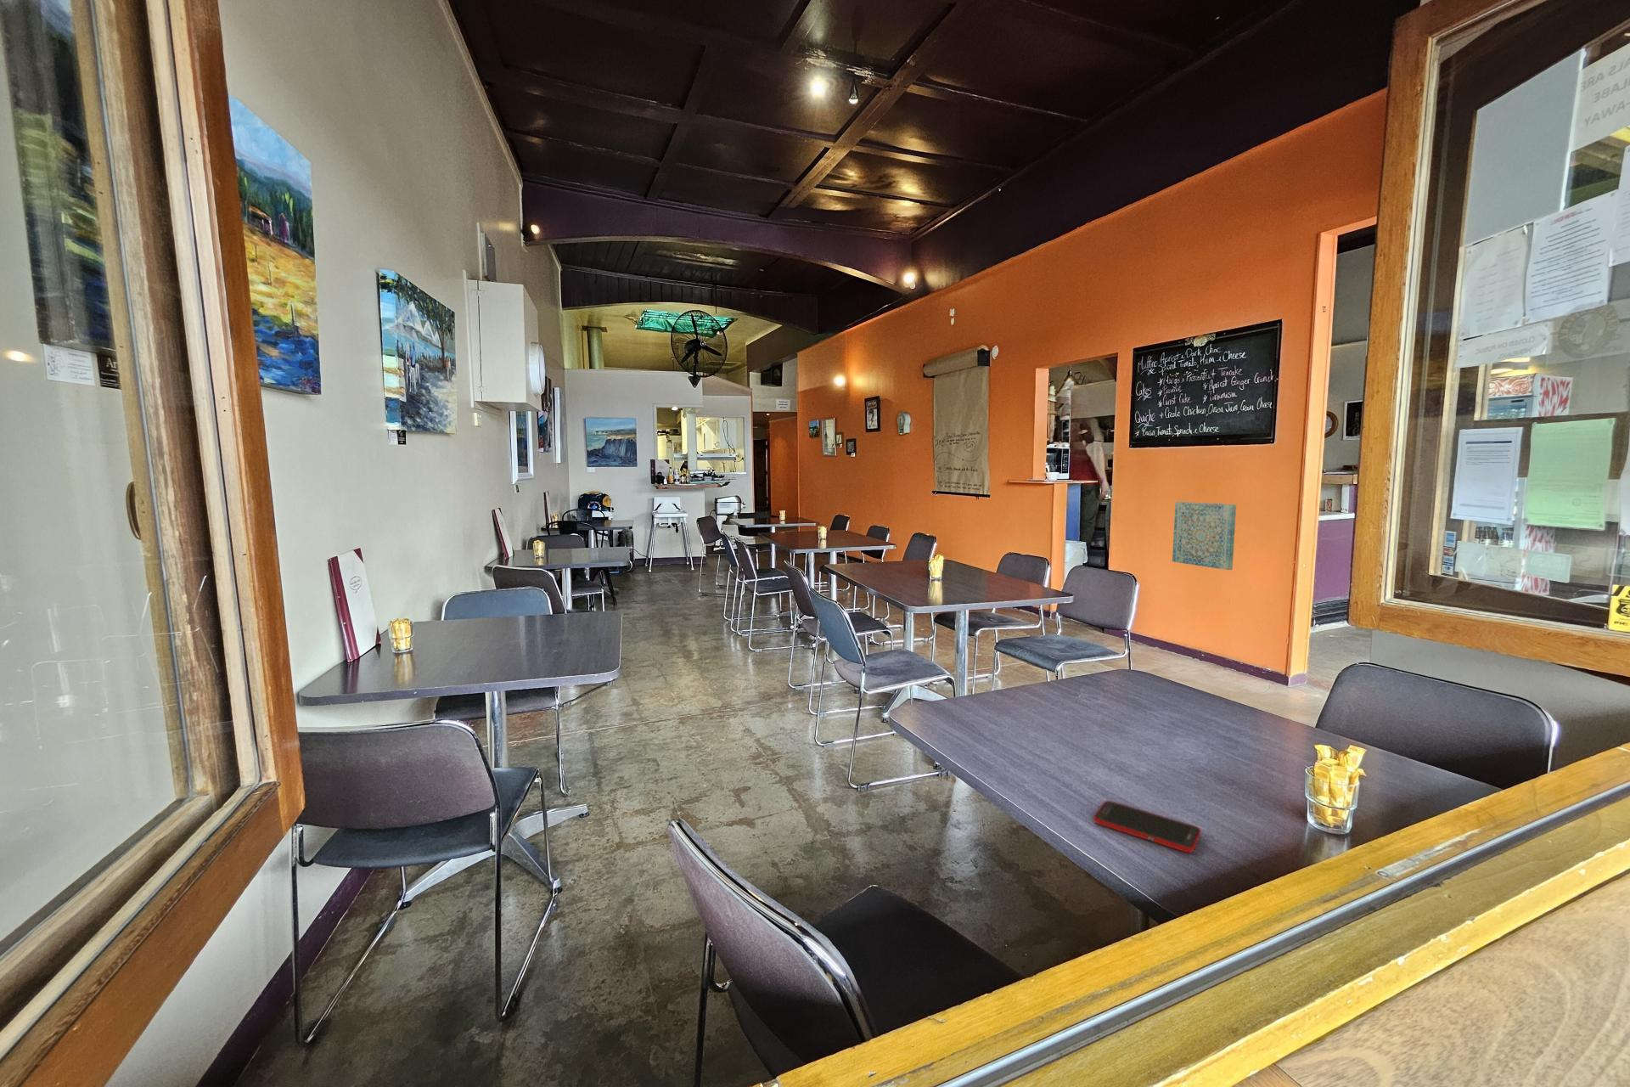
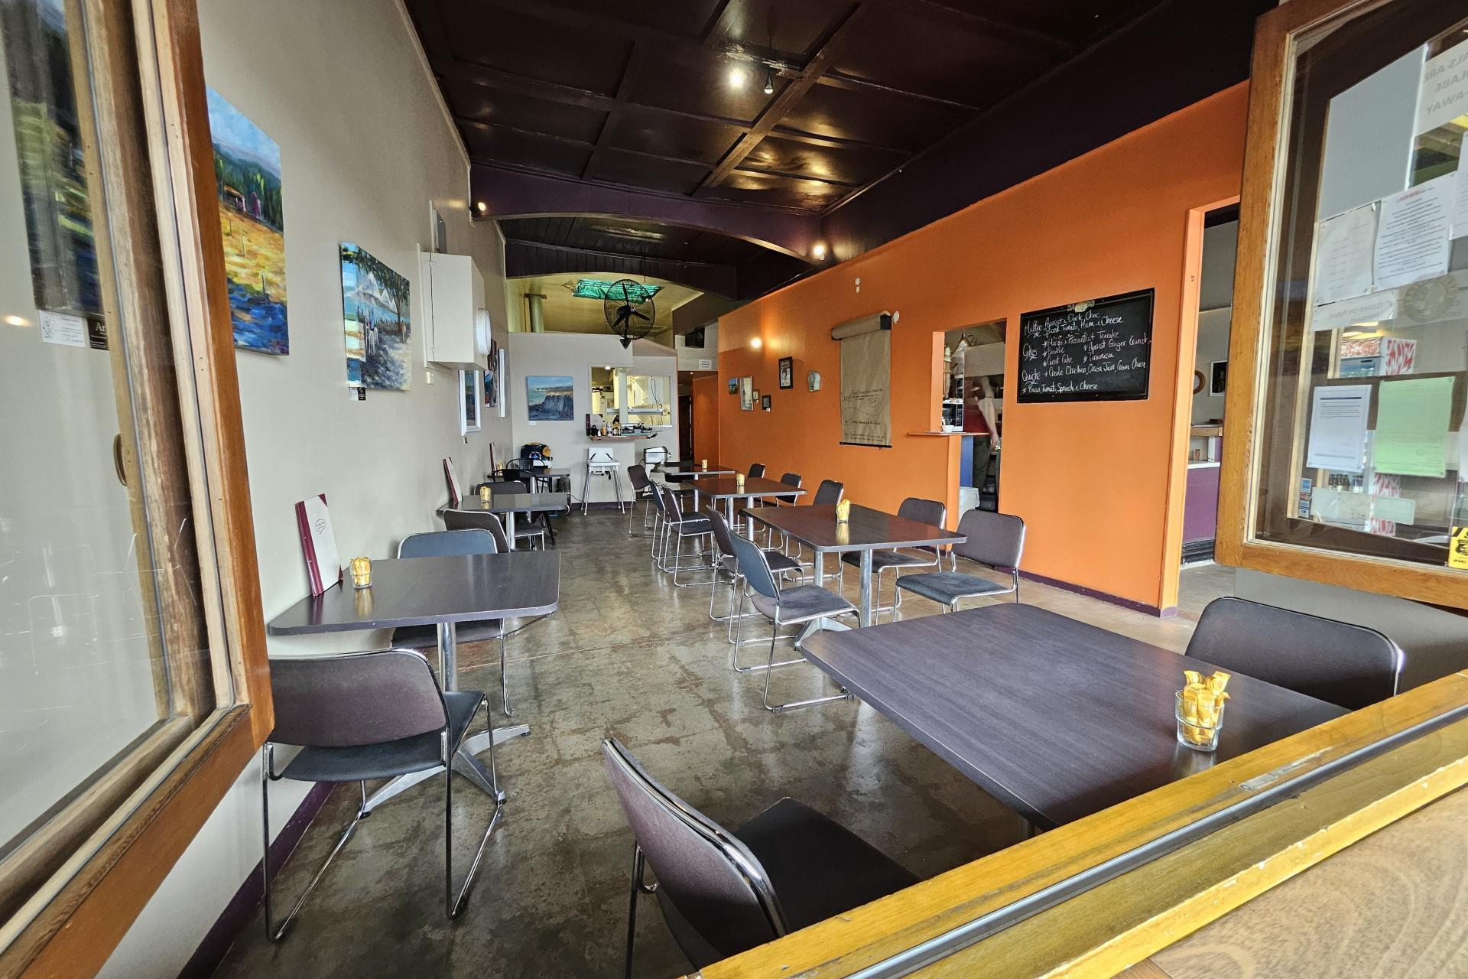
- wall art (1202, 534)
- cell phone (1145, 825)
